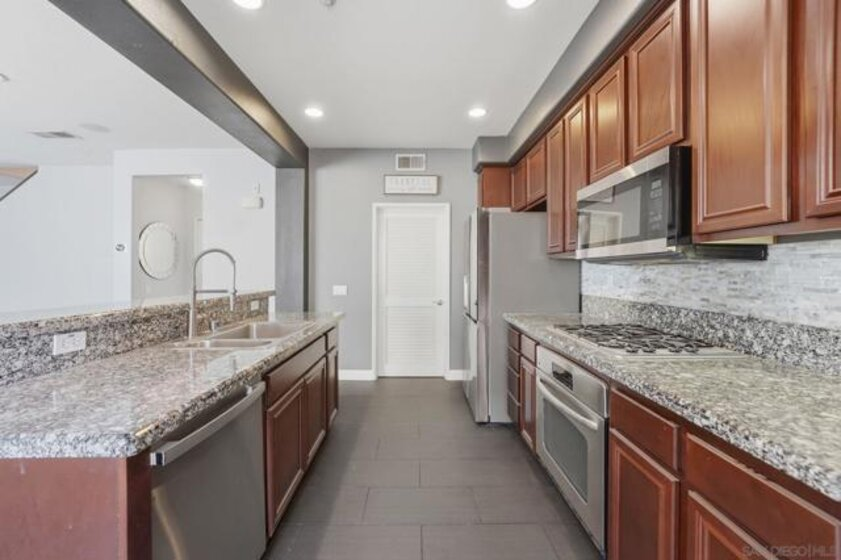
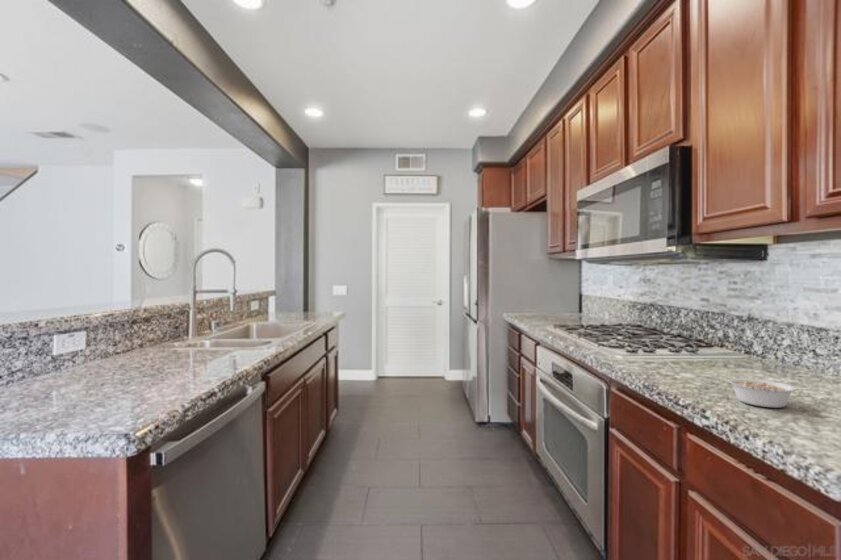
+ legume (763, 391)
